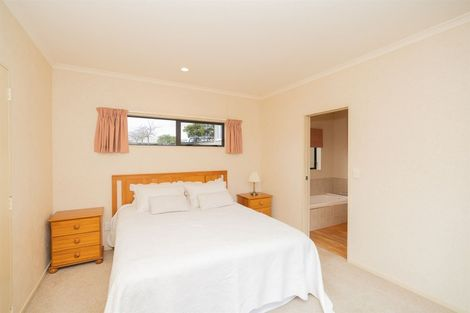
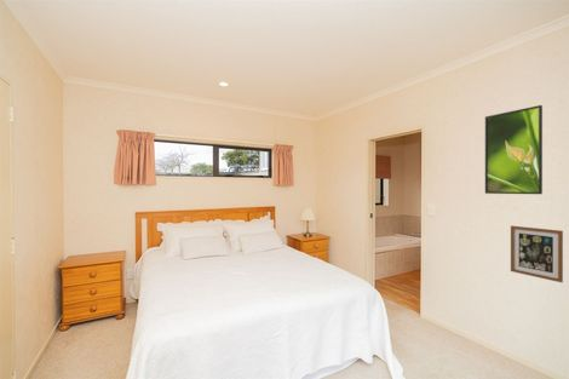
+ wall art (534, 252)
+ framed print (511, 153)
